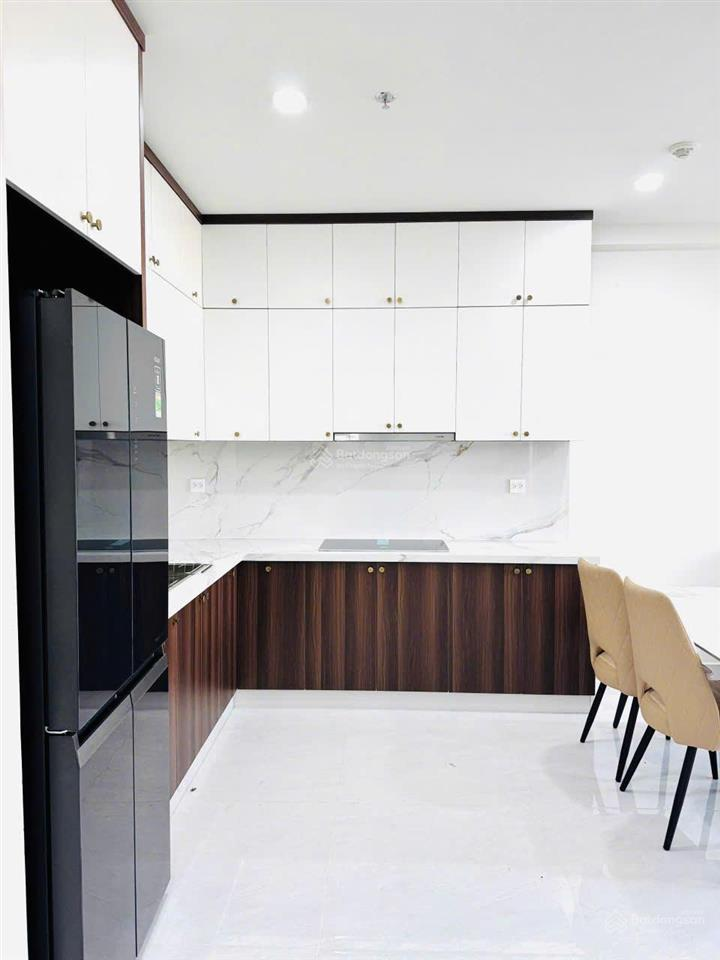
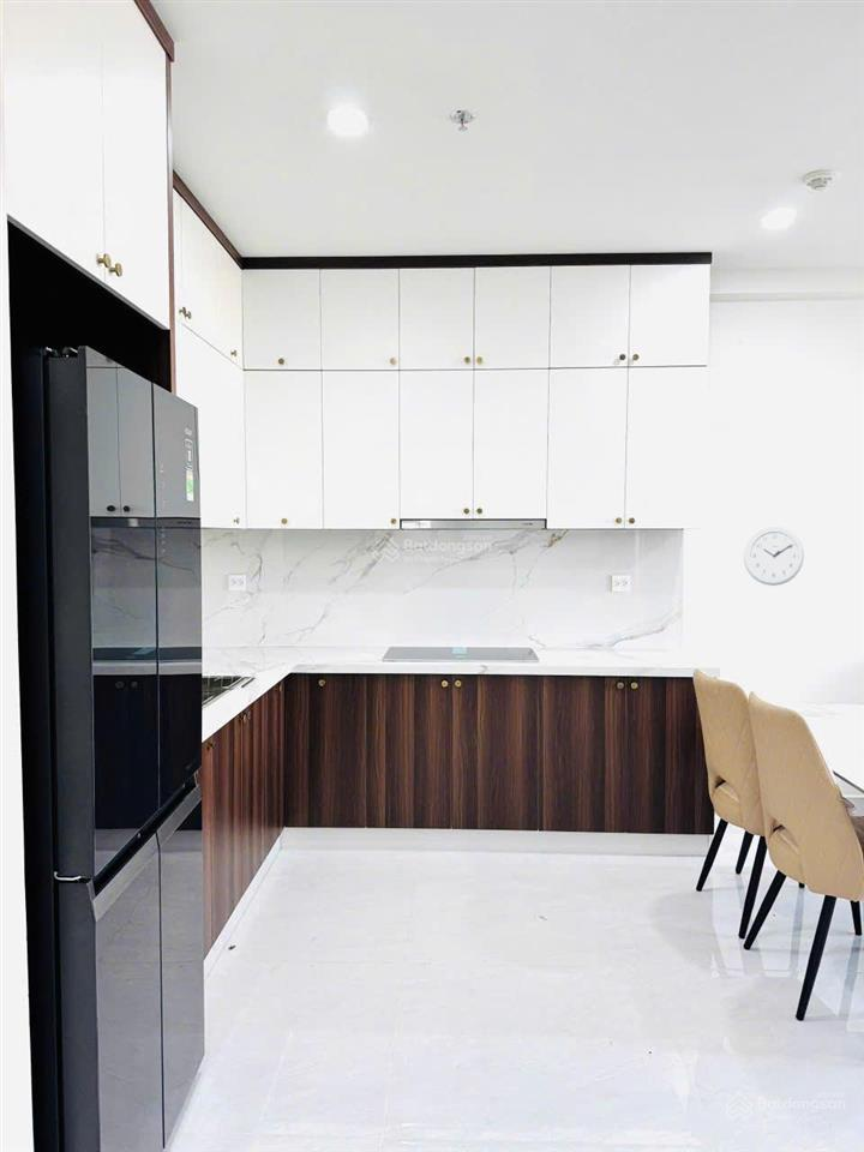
+ wall clock (774, 556)
